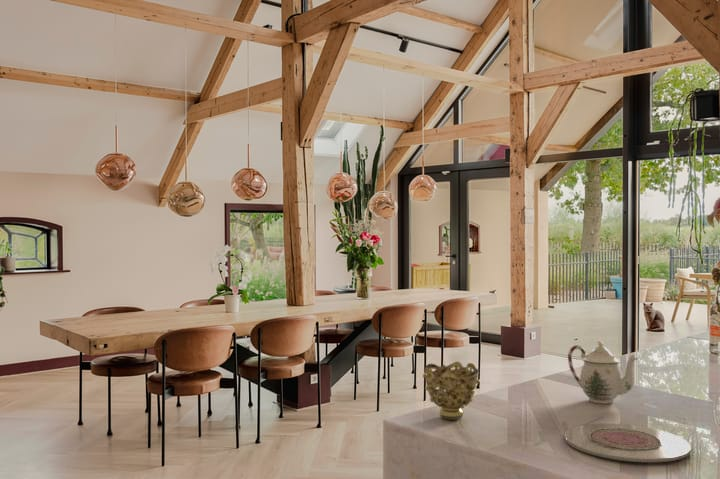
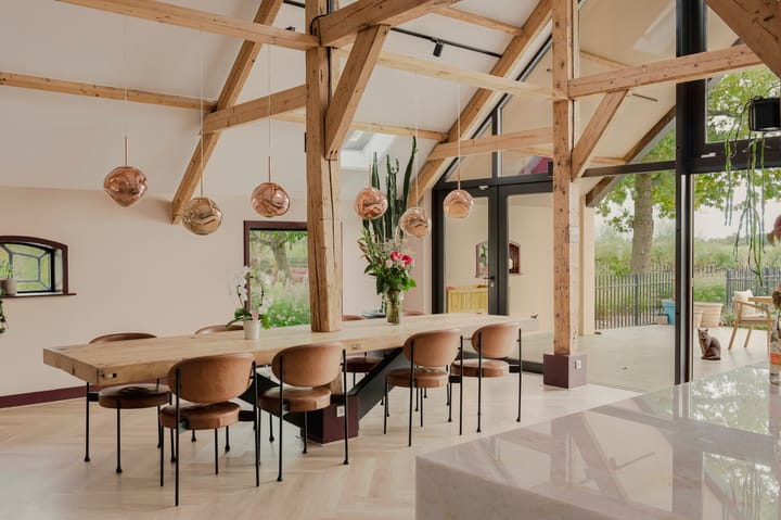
- decorative bowl (451, 391)
- plate (625, 440)
- teapot (602, 371)
